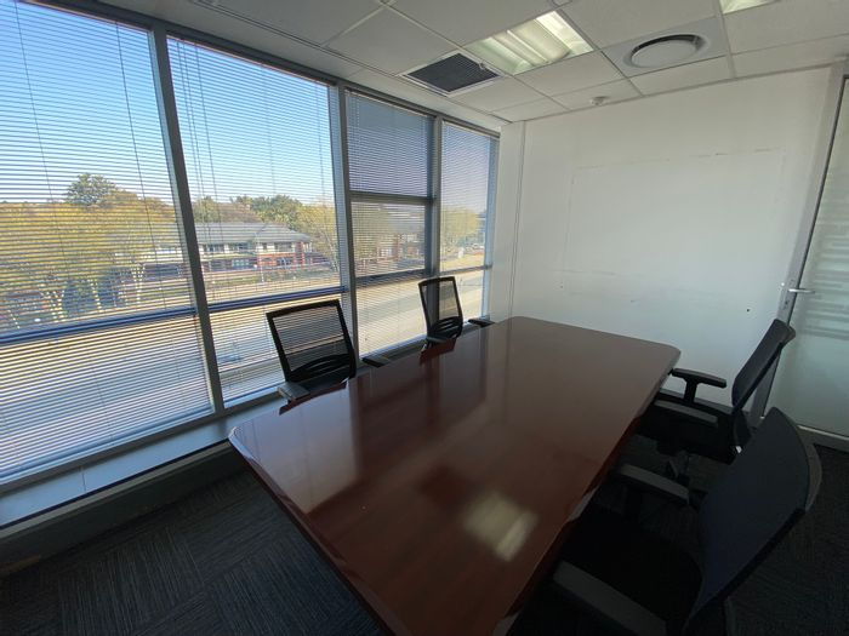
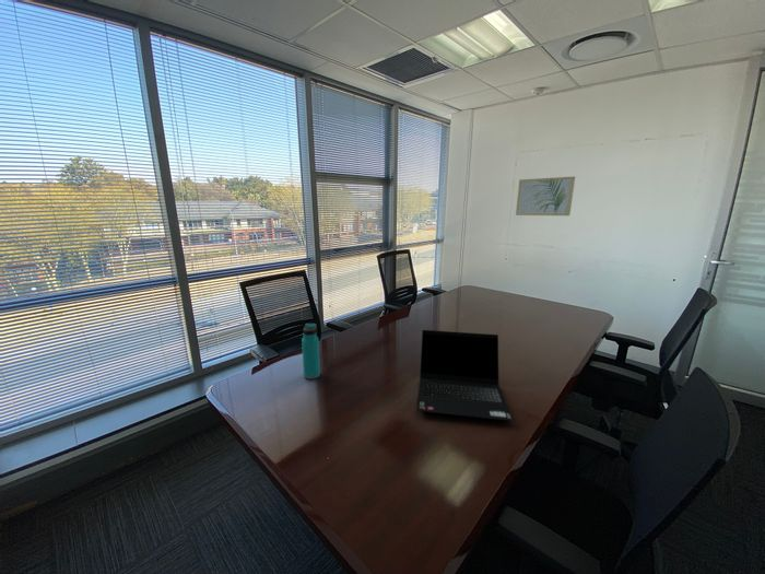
+ water bottle (310, 350)
+ wall art (543, 197)
+ laptop computer (460, 371)
